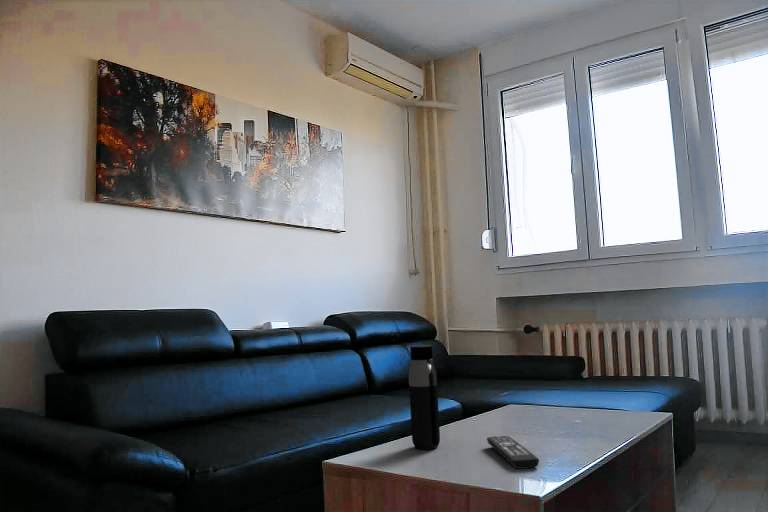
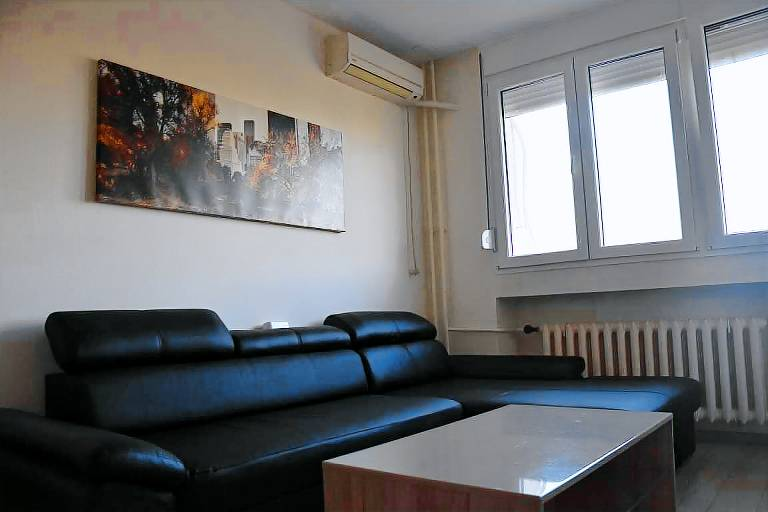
- remote control (511, 451)
- water bottle (423, 395)
